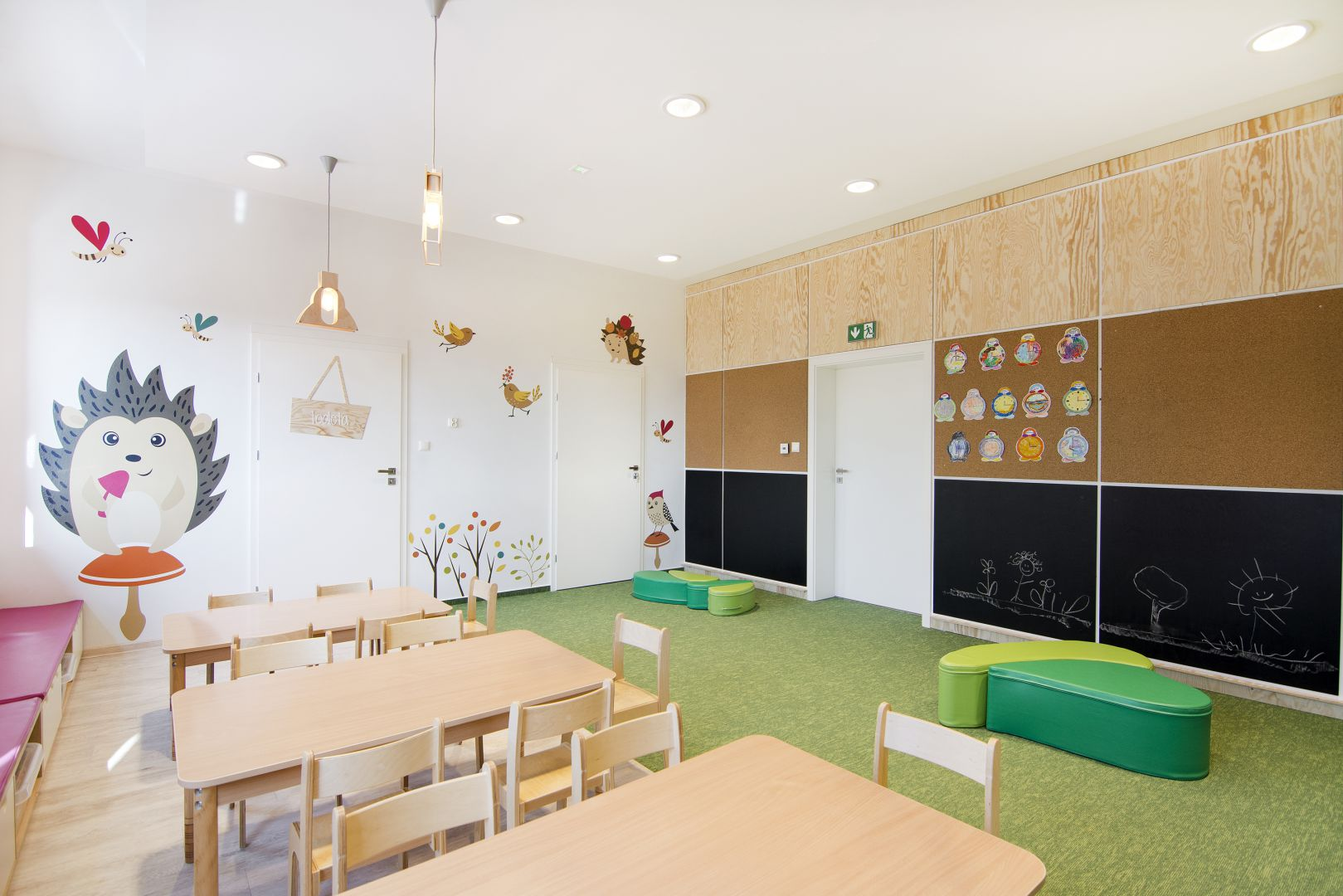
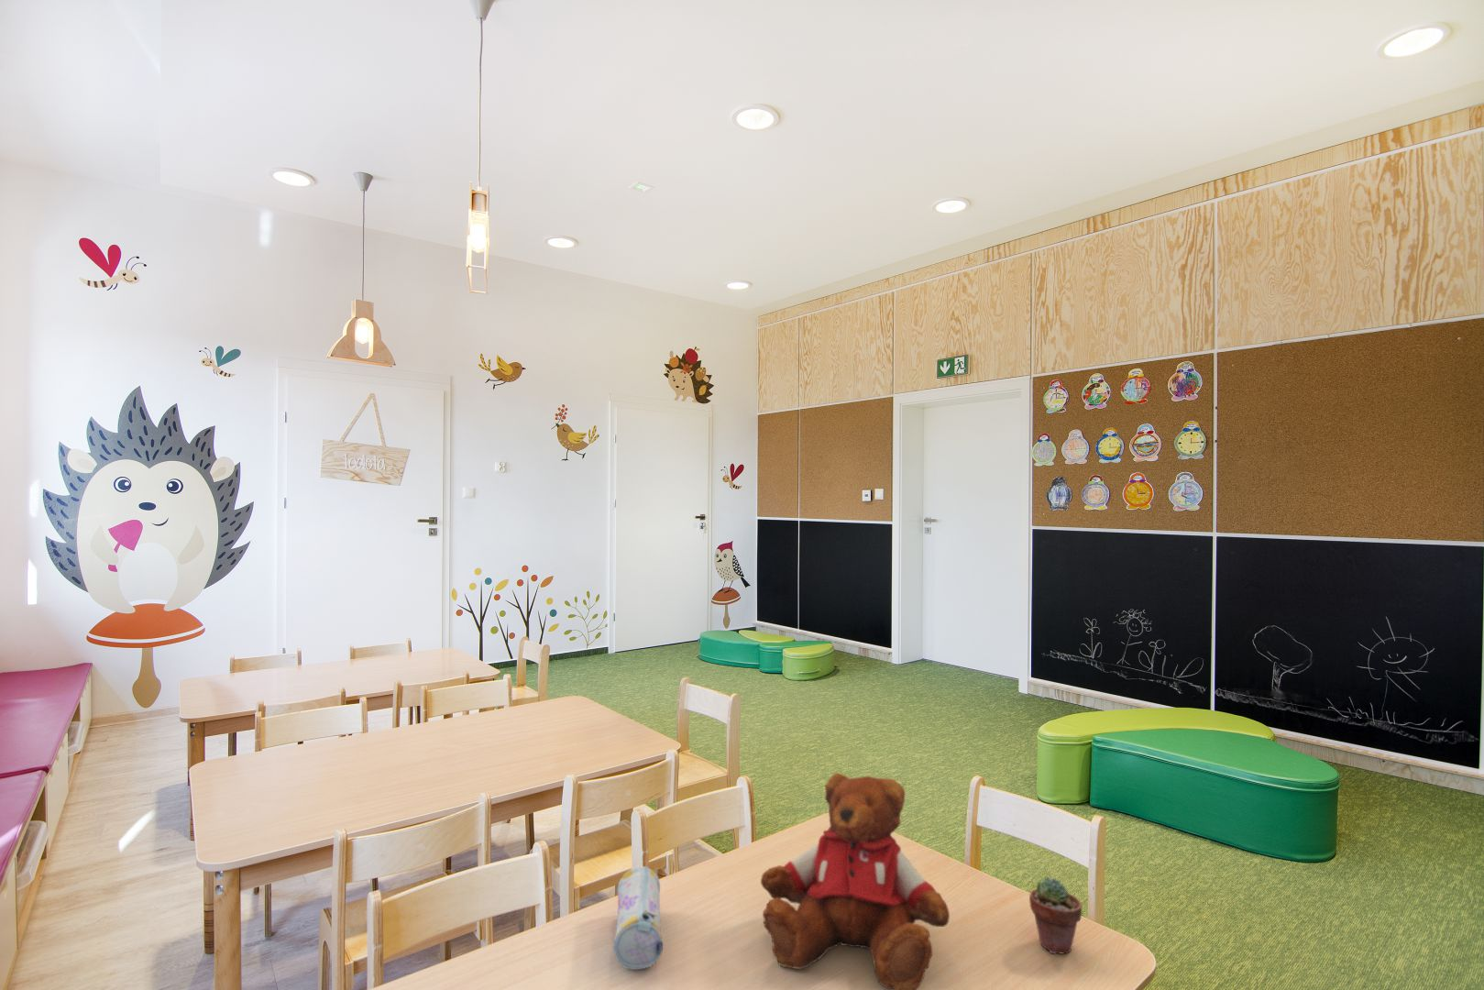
+ teddy bear (853, 868)
+ pencil case (638, 913)
+ potted succulent (1055, 912)
